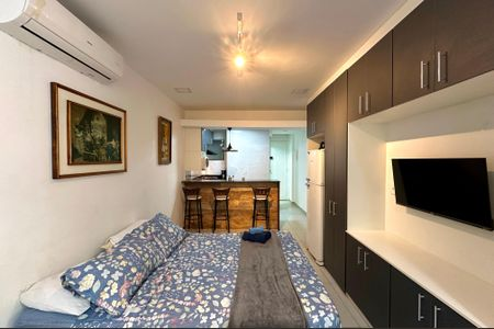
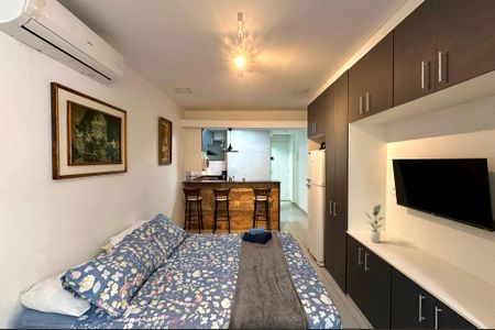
+ potted plant (375, 222)
